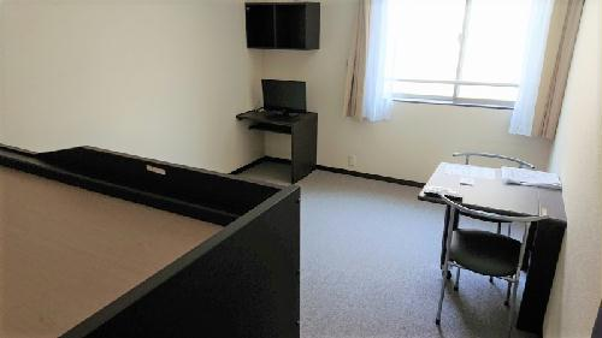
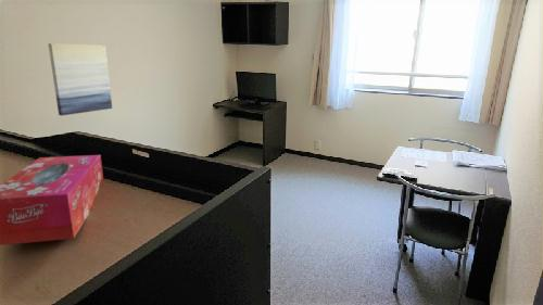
+ tissue box (54, 192)
+ wall art (83, 78)
